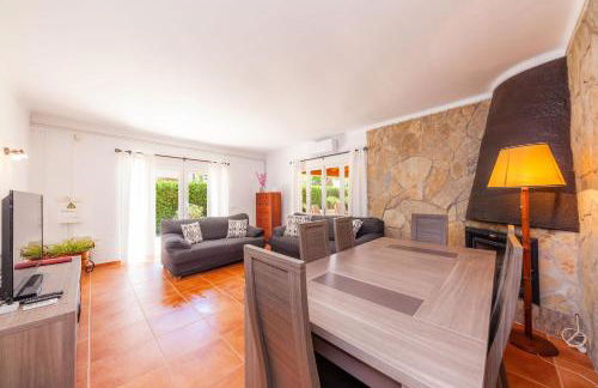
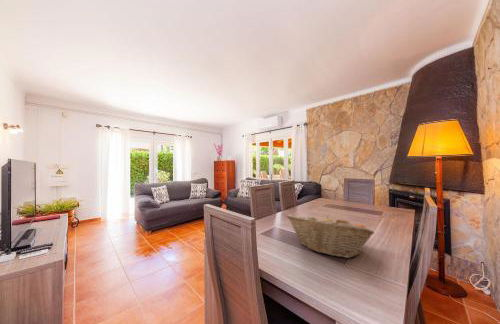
+ fruit basket (325, 229)
